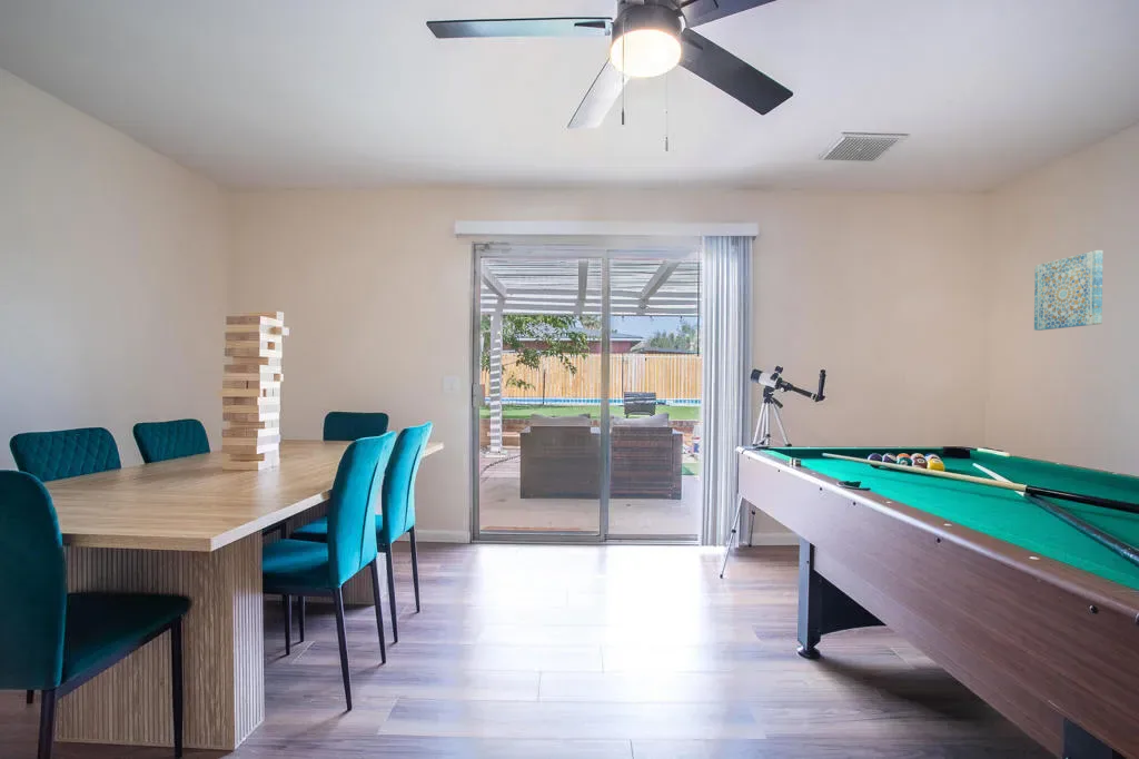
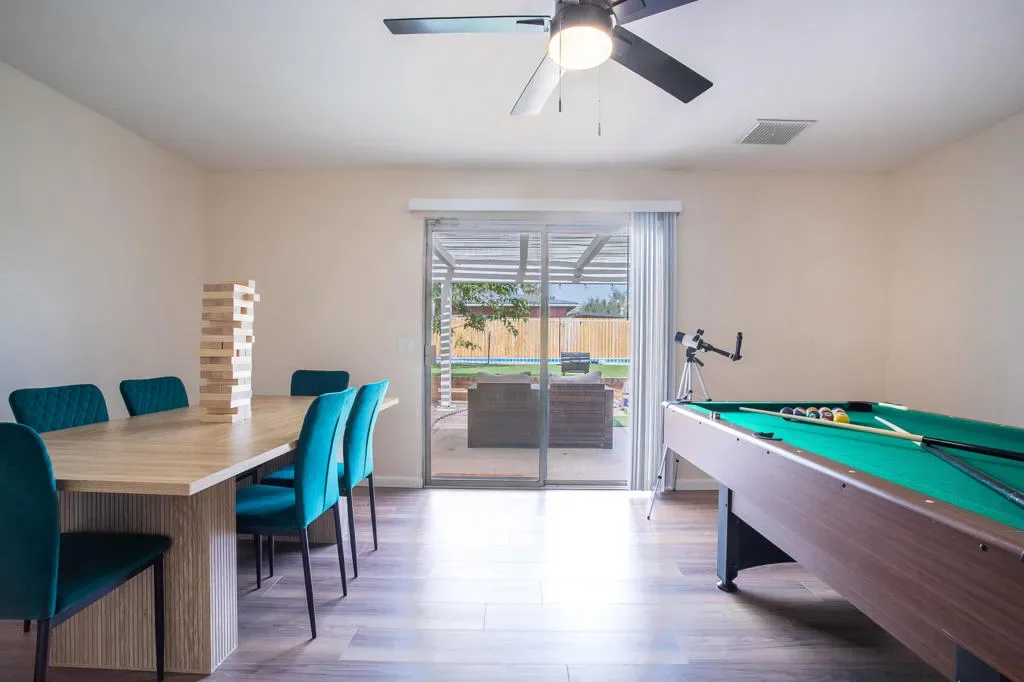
- wall art (1066, 293)
